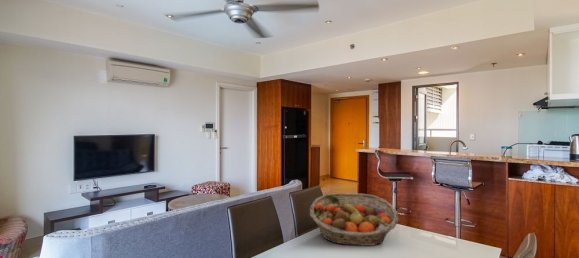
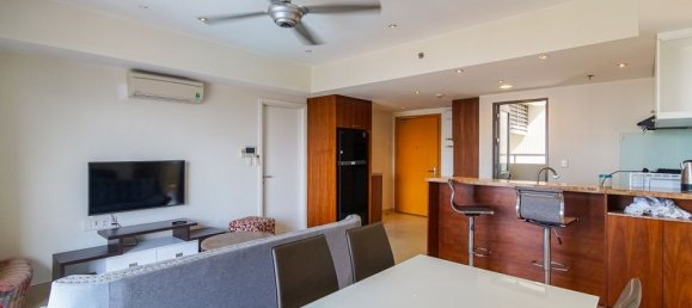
- fruit basket (352, 217)
